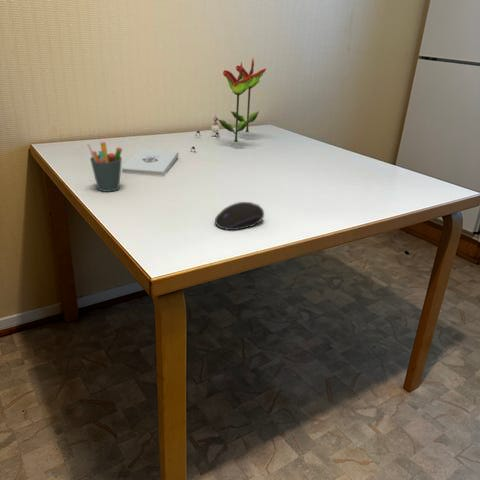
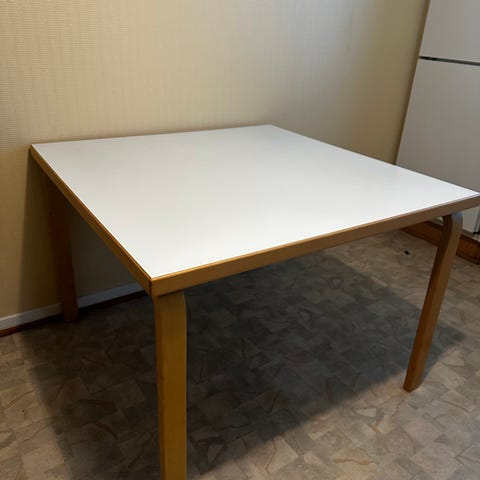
- notepad (151, 161)
- pen holder (106, 165)
- computer mouse (239, 214)
- flower (231, 112)
